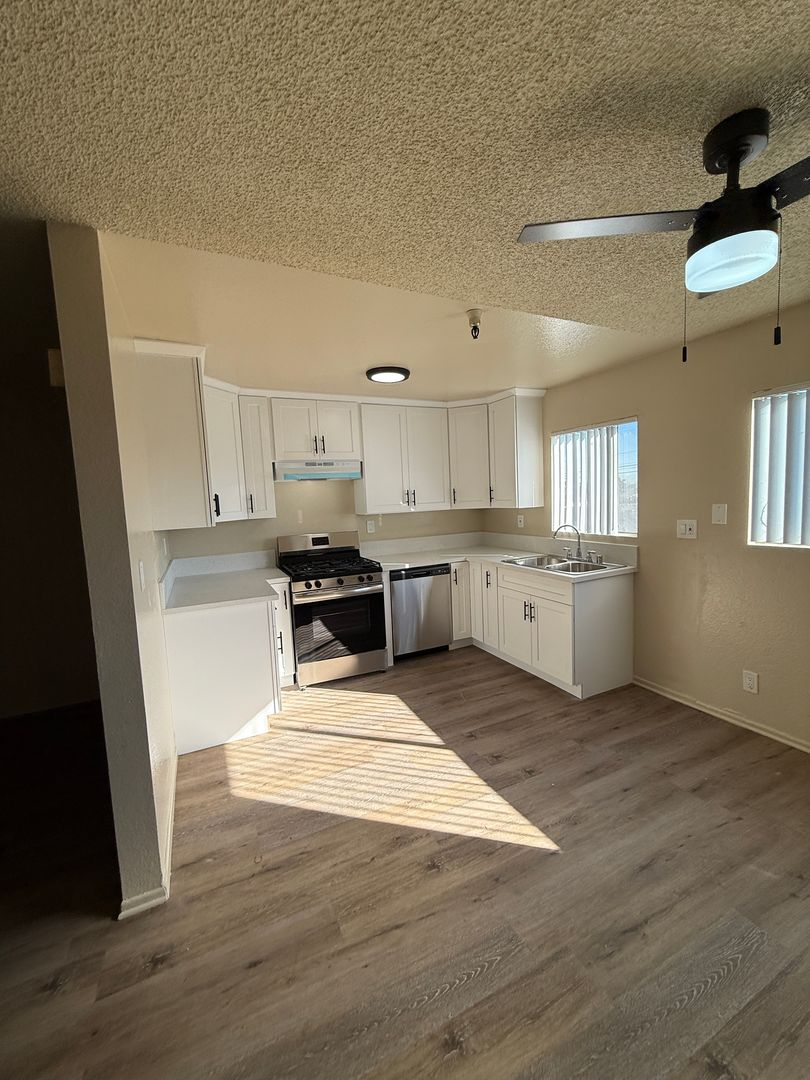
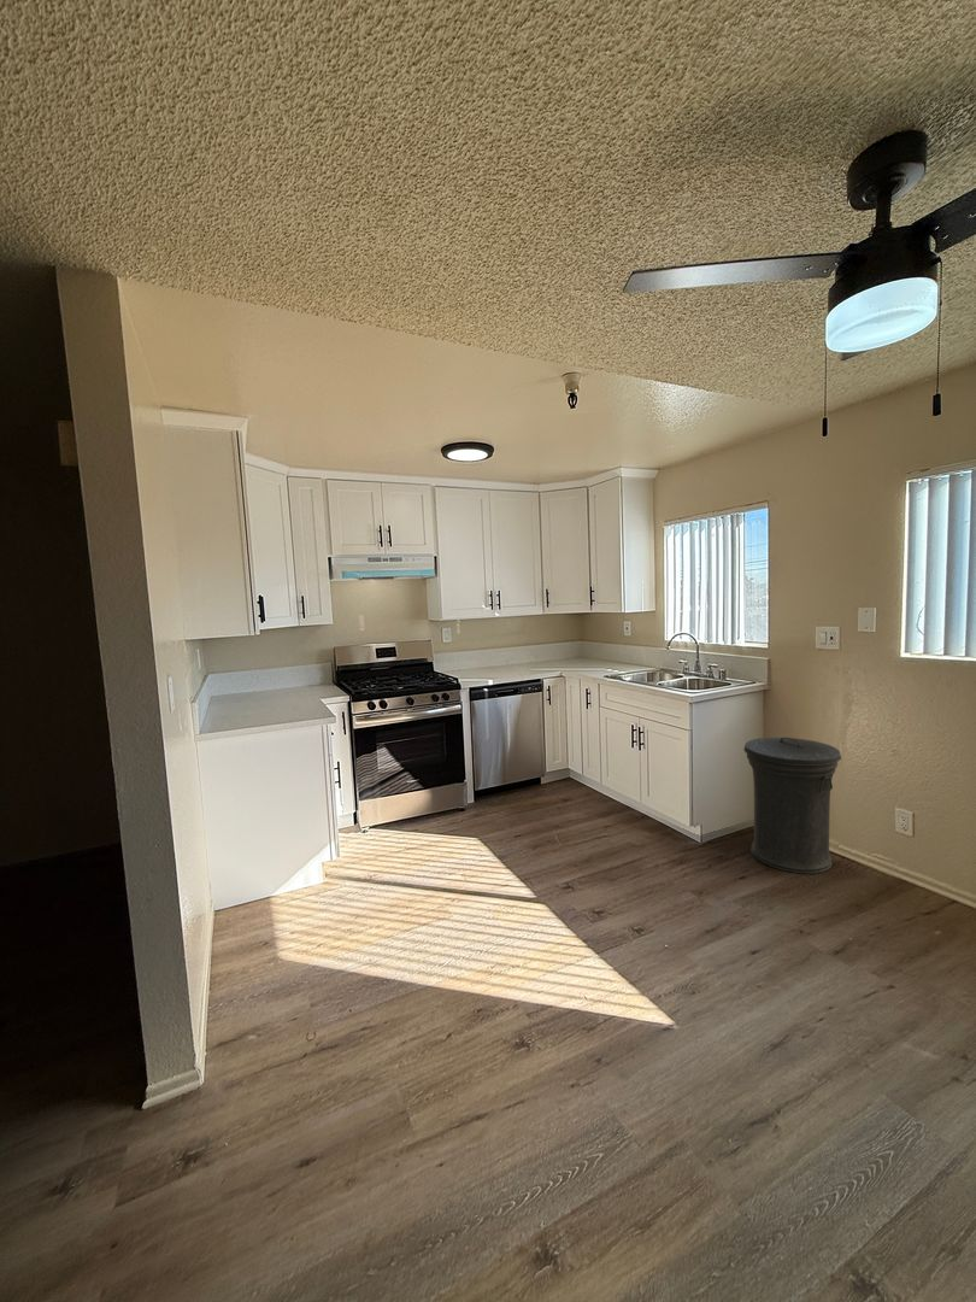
+ trash can (789, 797)
